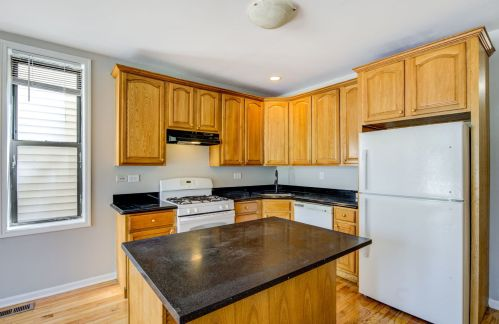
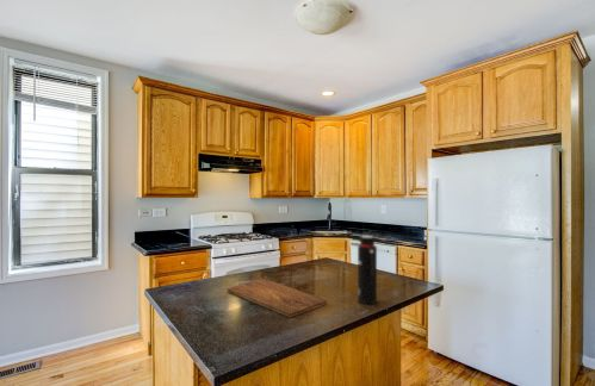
+ water bottle (367, 268)
+ cutting board (274, 294)
